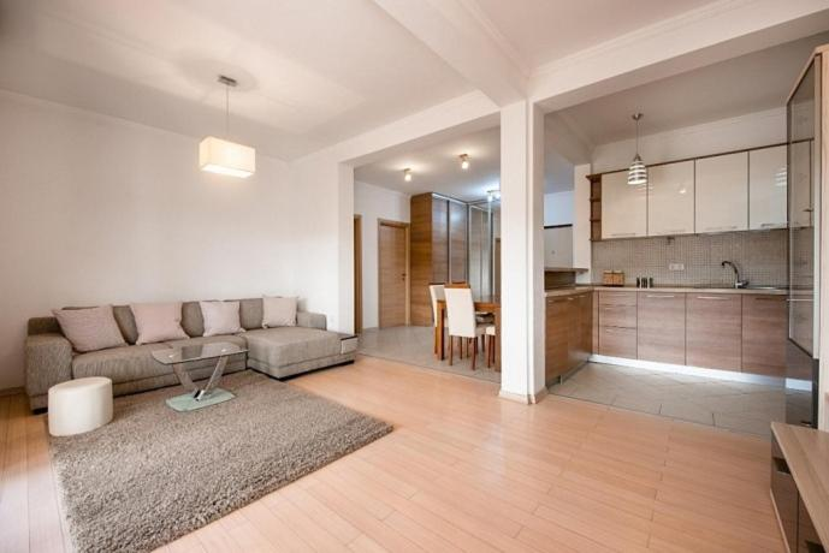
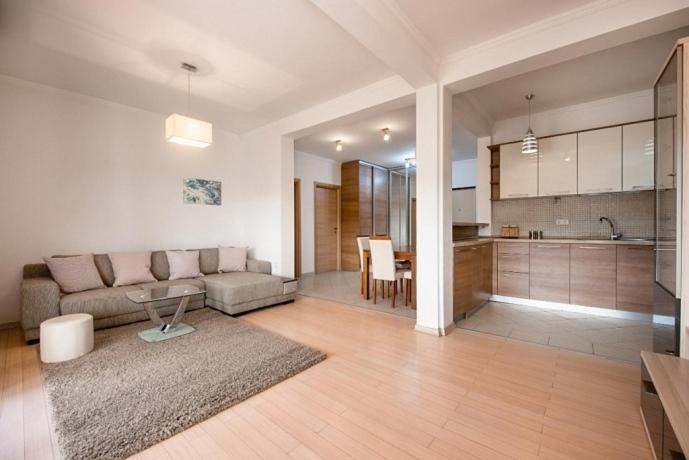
+ wall art (203, 192)
